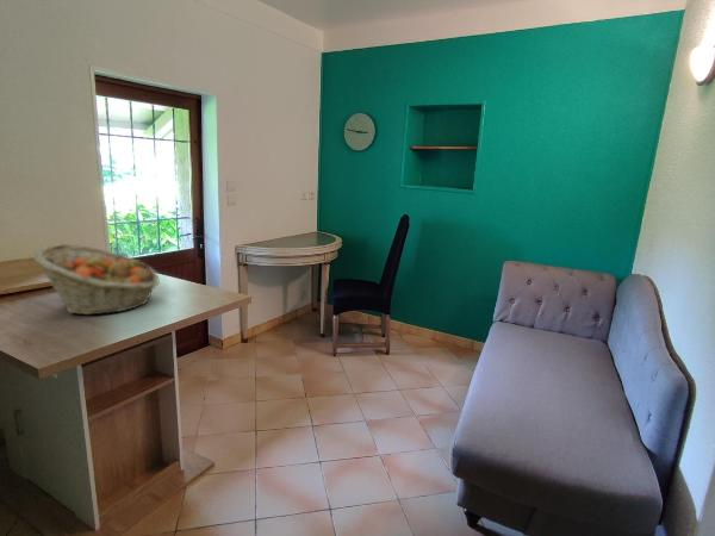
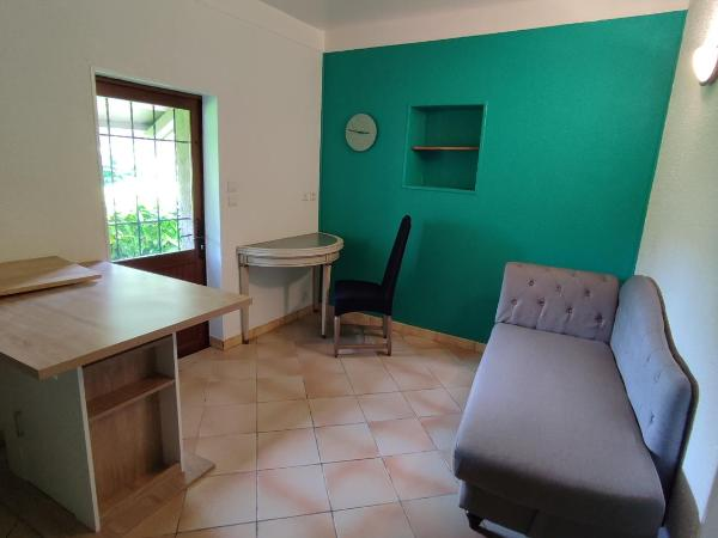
- fruit basket (101, 275)
